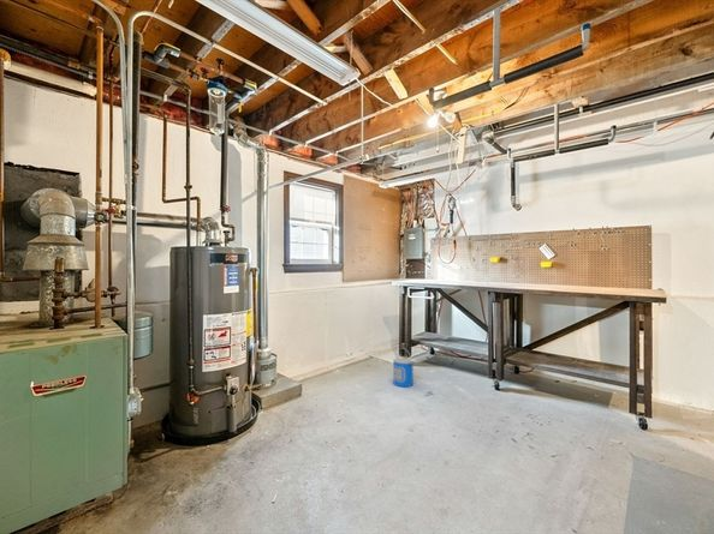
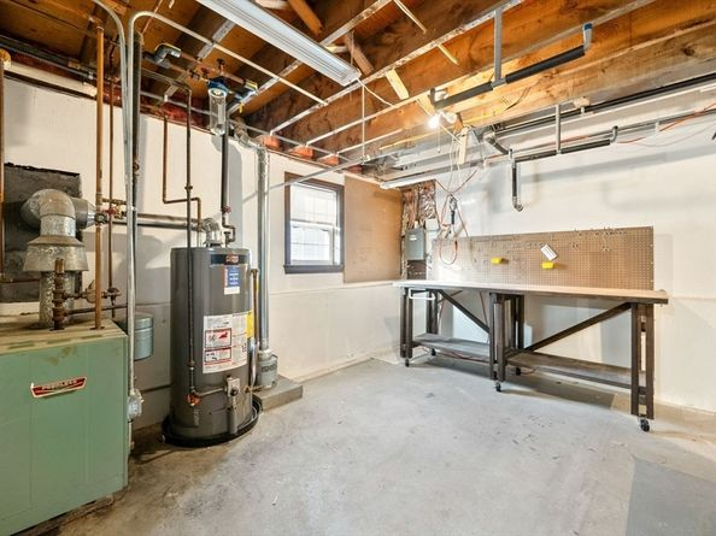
- bucket (403, 365)
